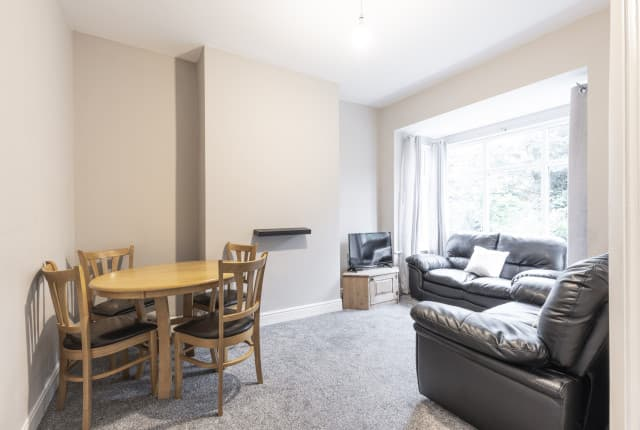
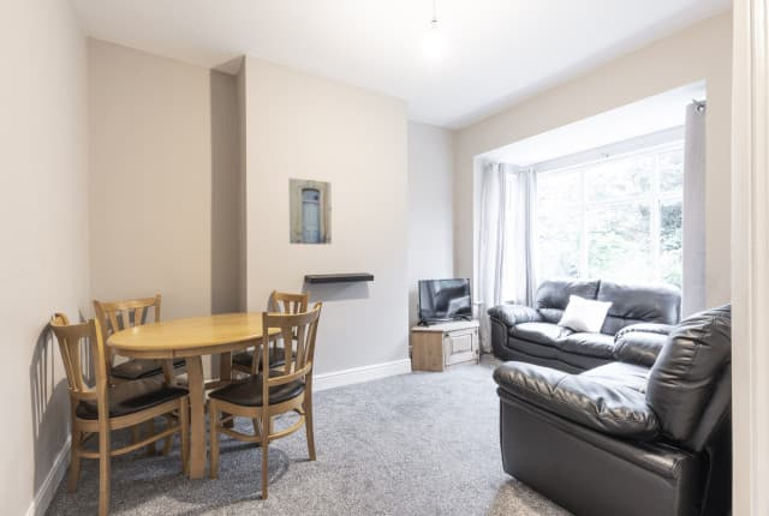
+ wall art (310, 211)
